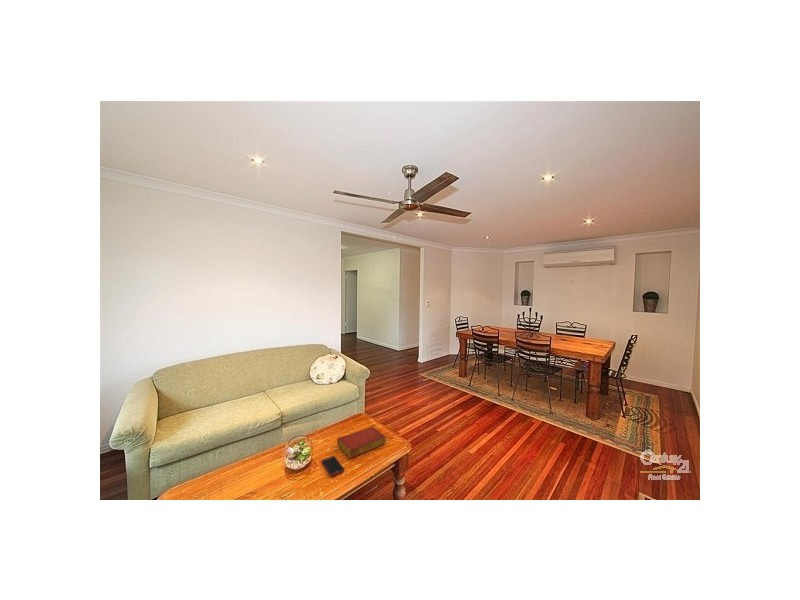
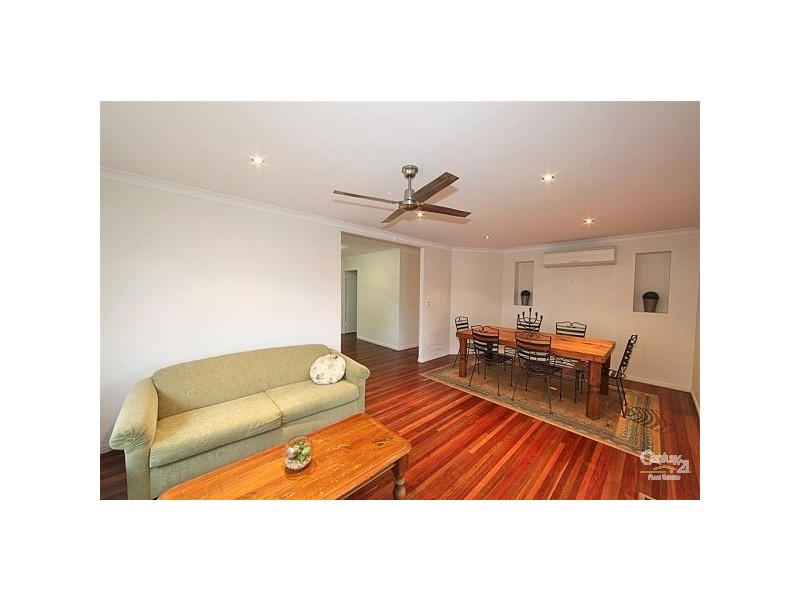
- book (361, 440)
- cell phone (332, 465)
